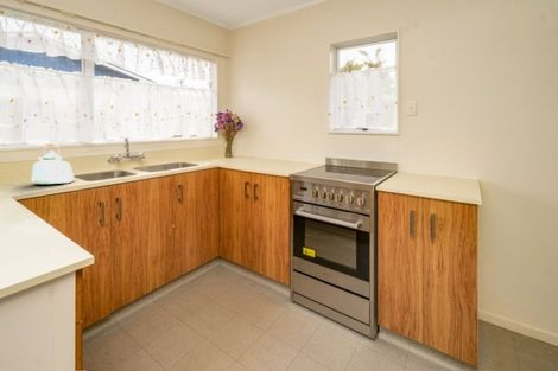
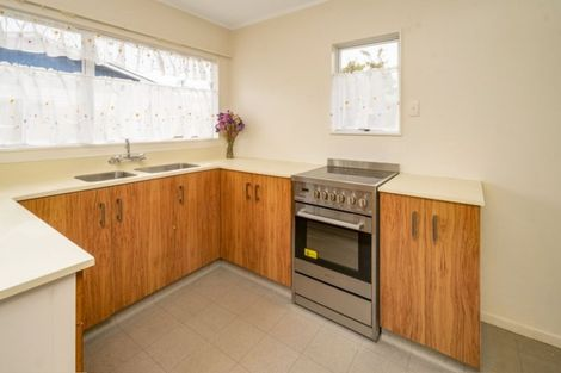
- kettle (50, 162)
